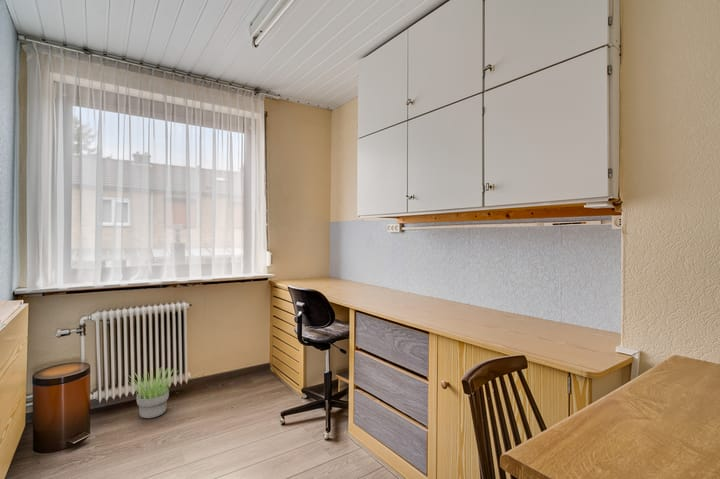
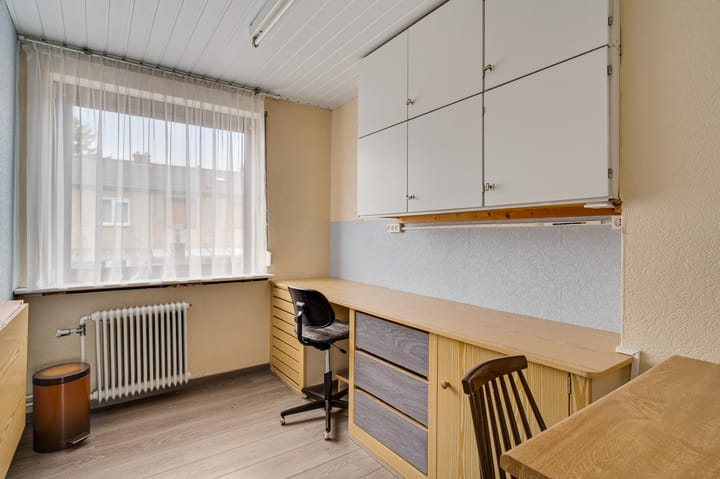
- potted plant (152, 394)
